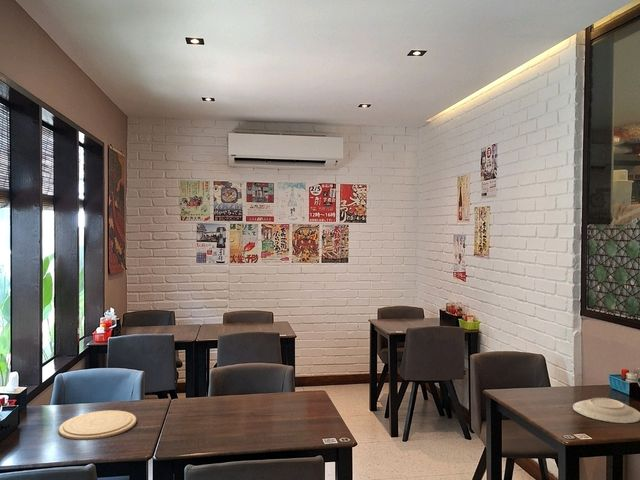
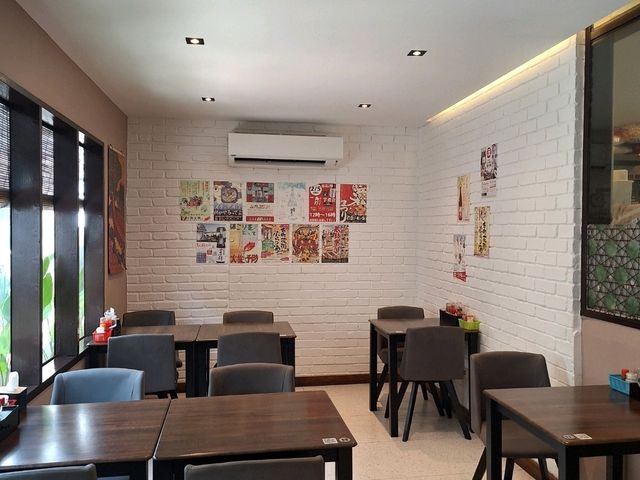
- plate (98, 423)
- plate (606, 407)
